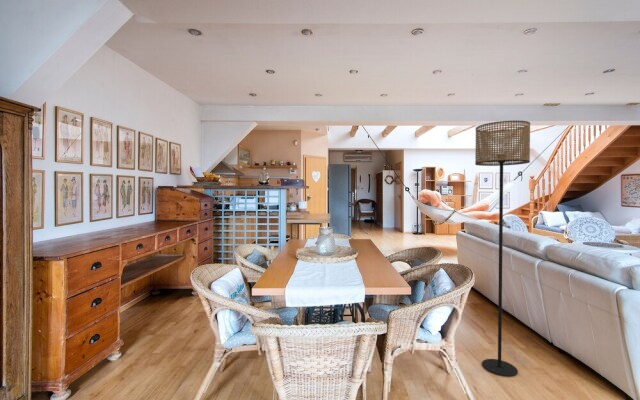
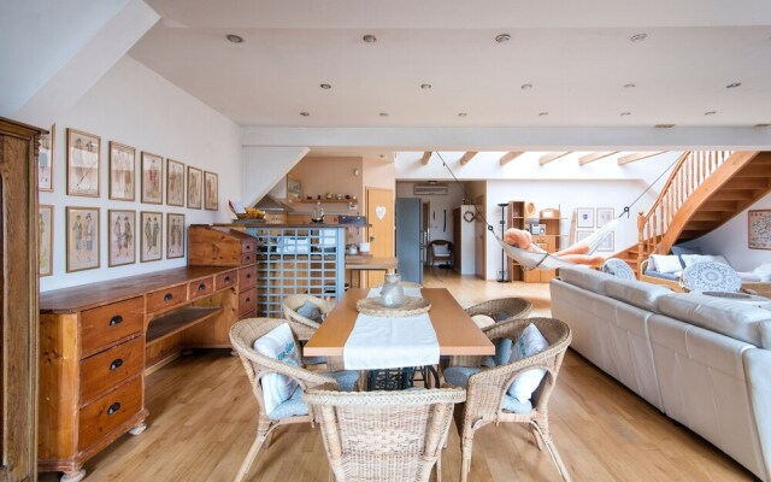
- floor lamp (500, 247)
